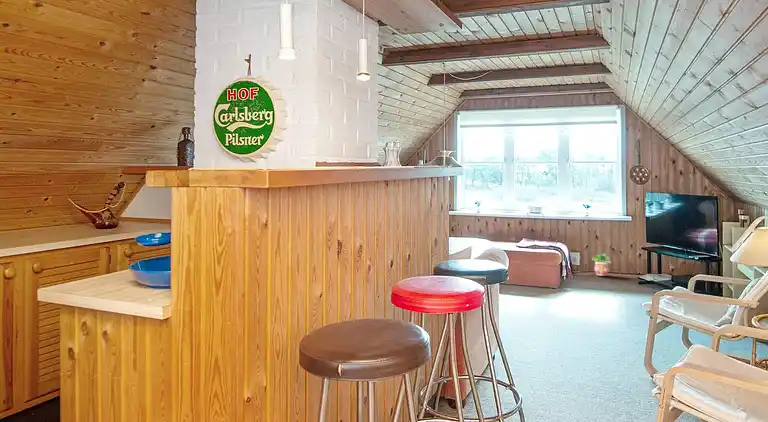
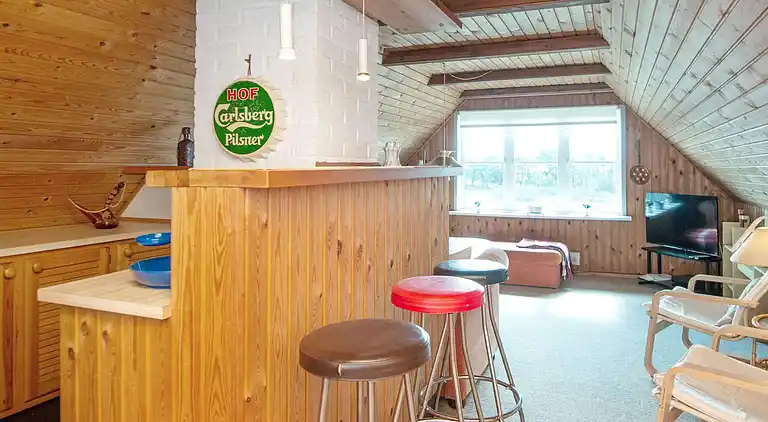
- potted plant (601, 264)
